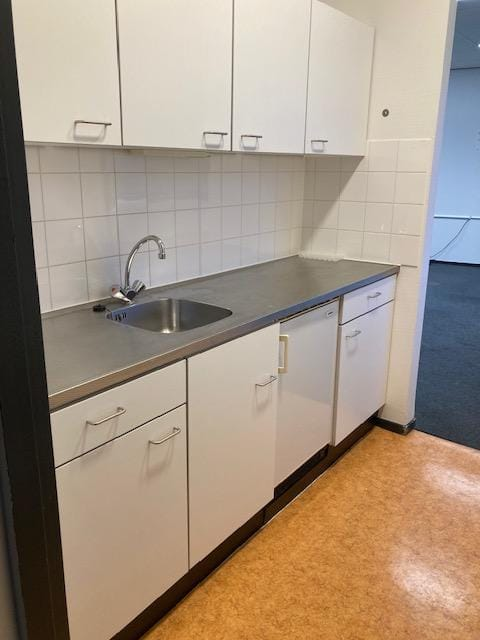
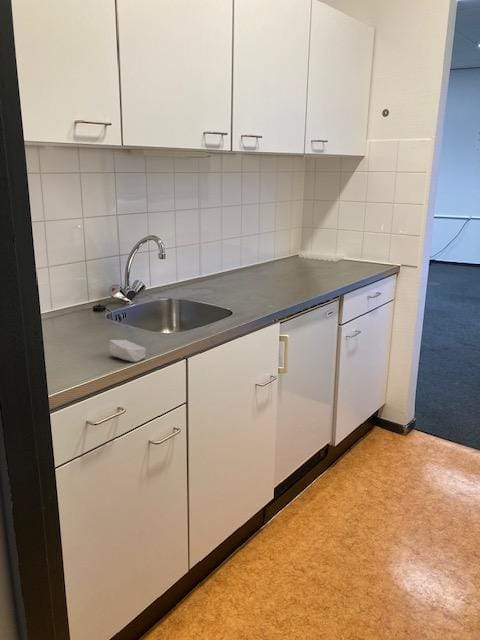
+ soap bar (127, 349)
